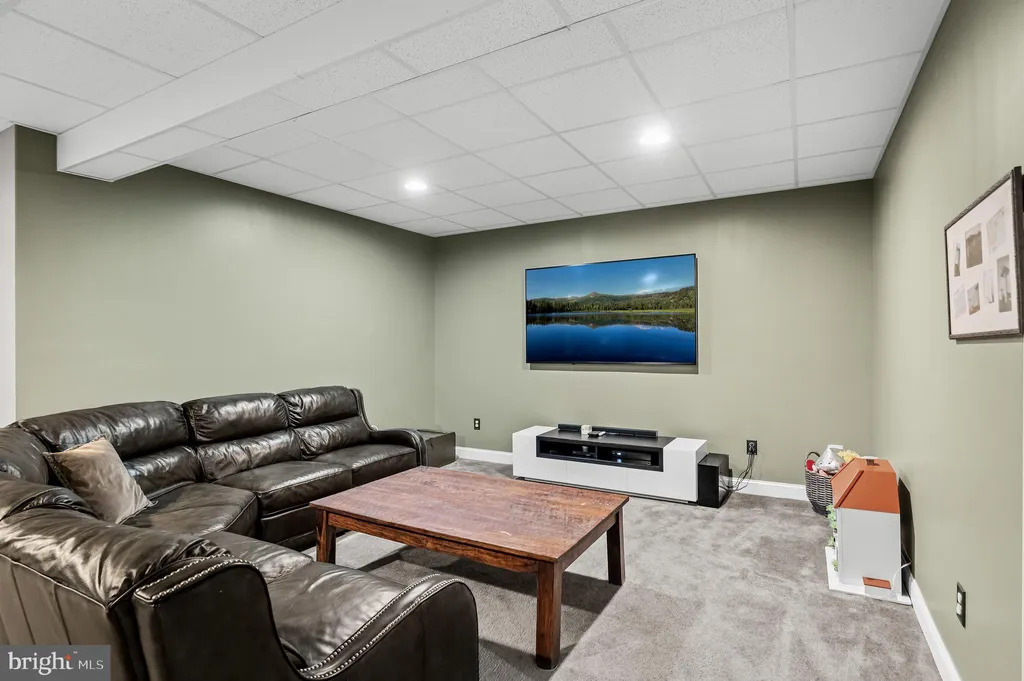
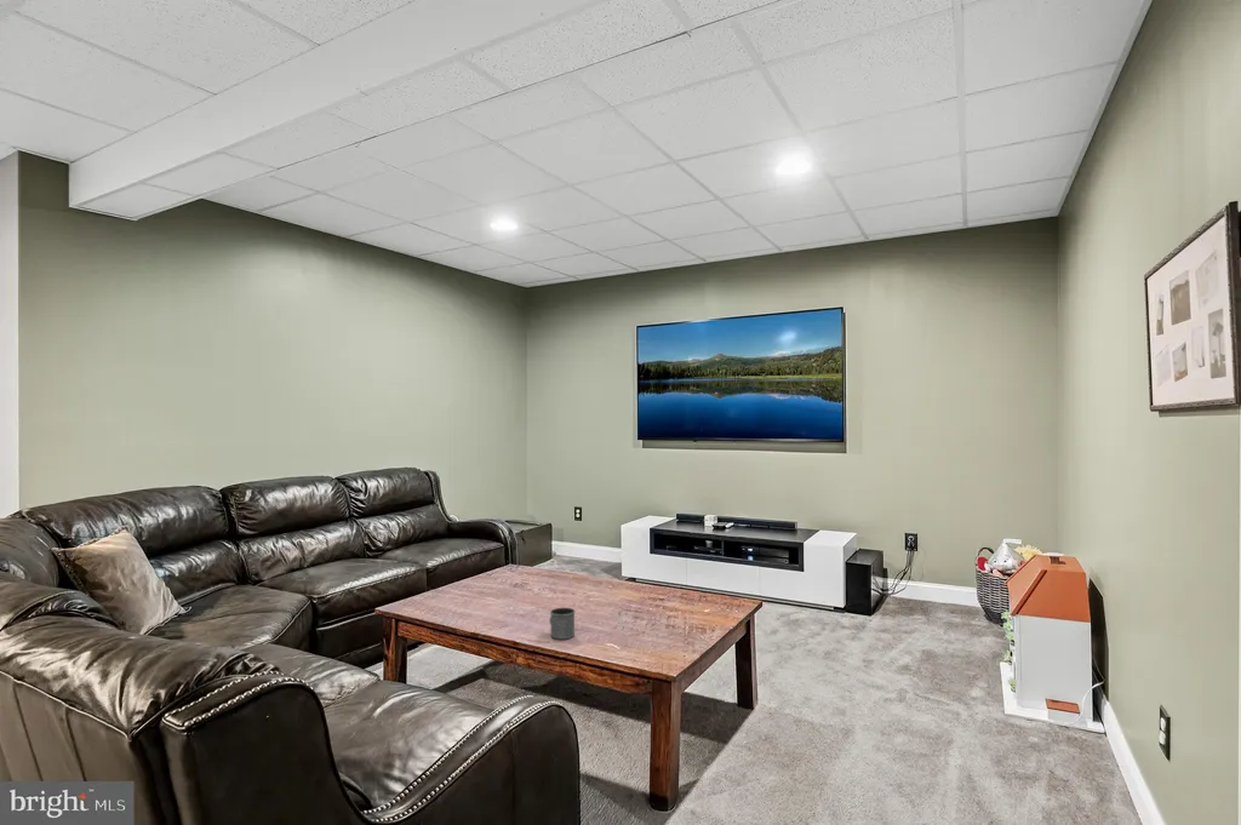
+ mug (560, 621)
